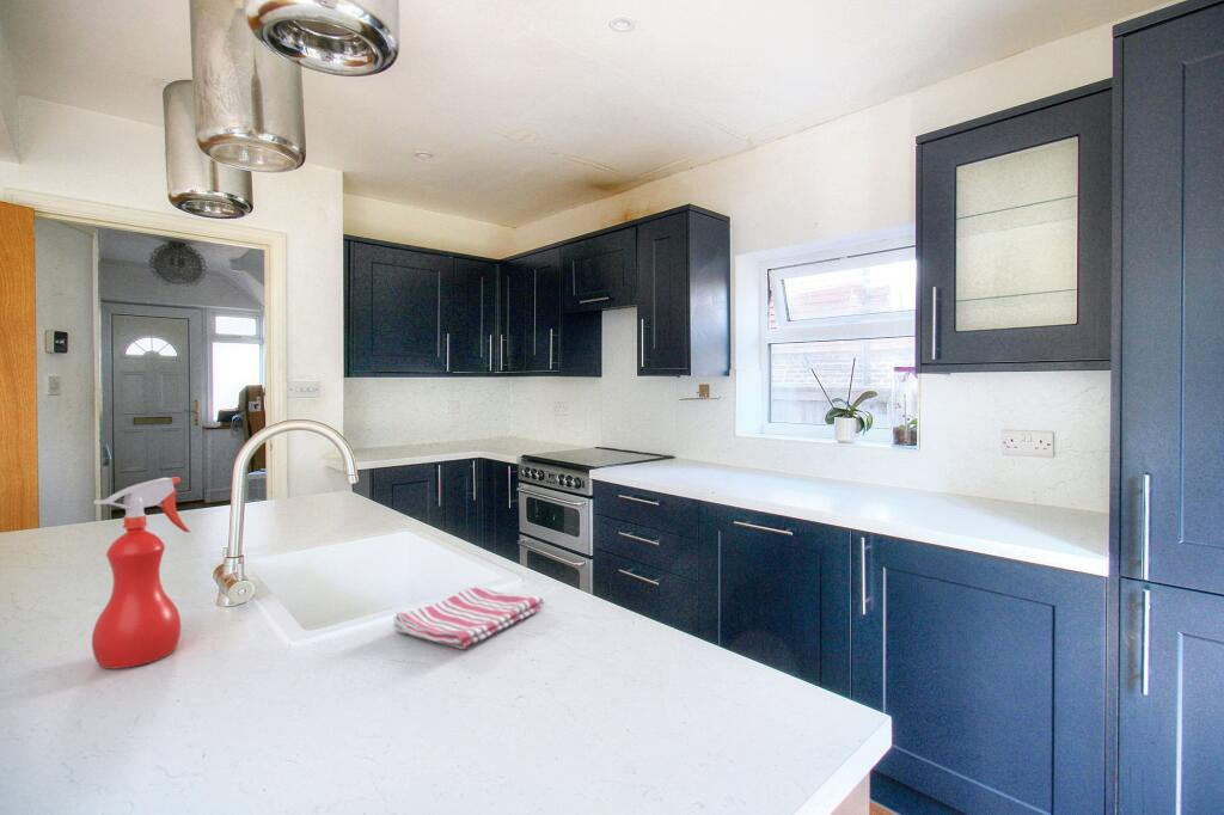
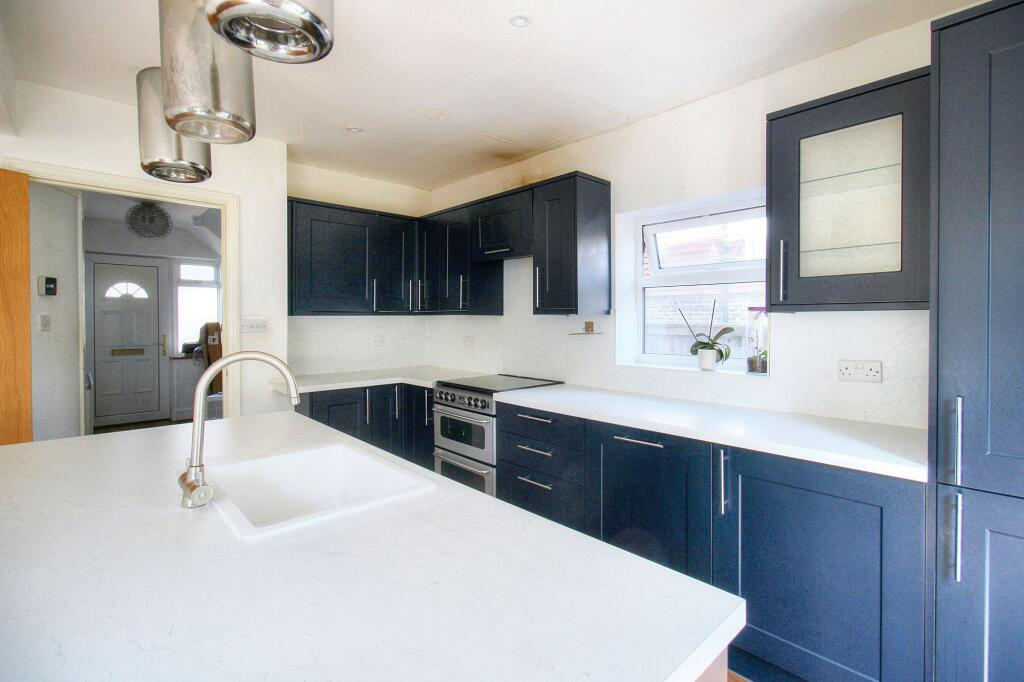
- dish towel (472, 611)
- spray bottle (146, 566)
